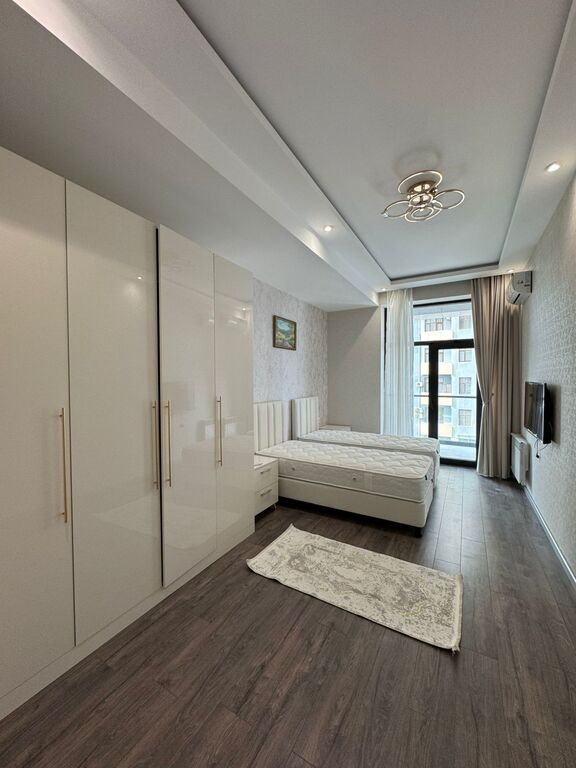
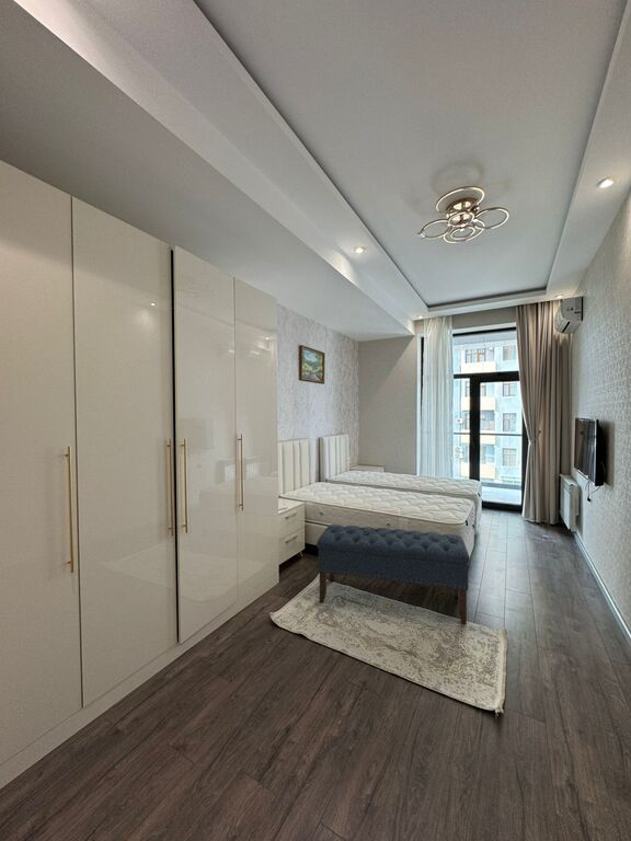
+ bench (390, 566)
